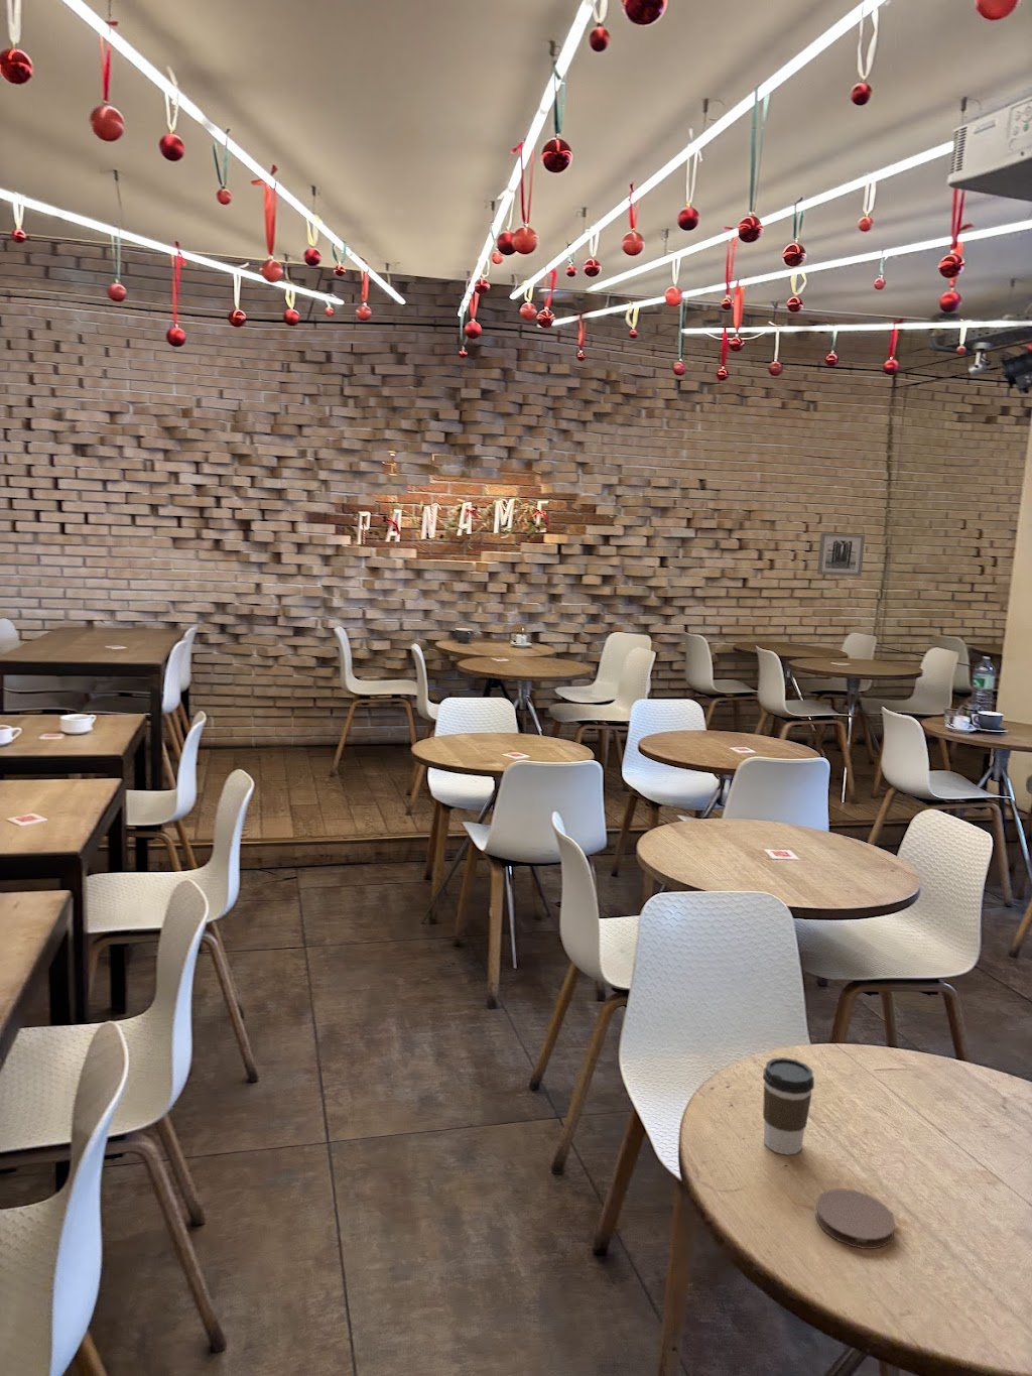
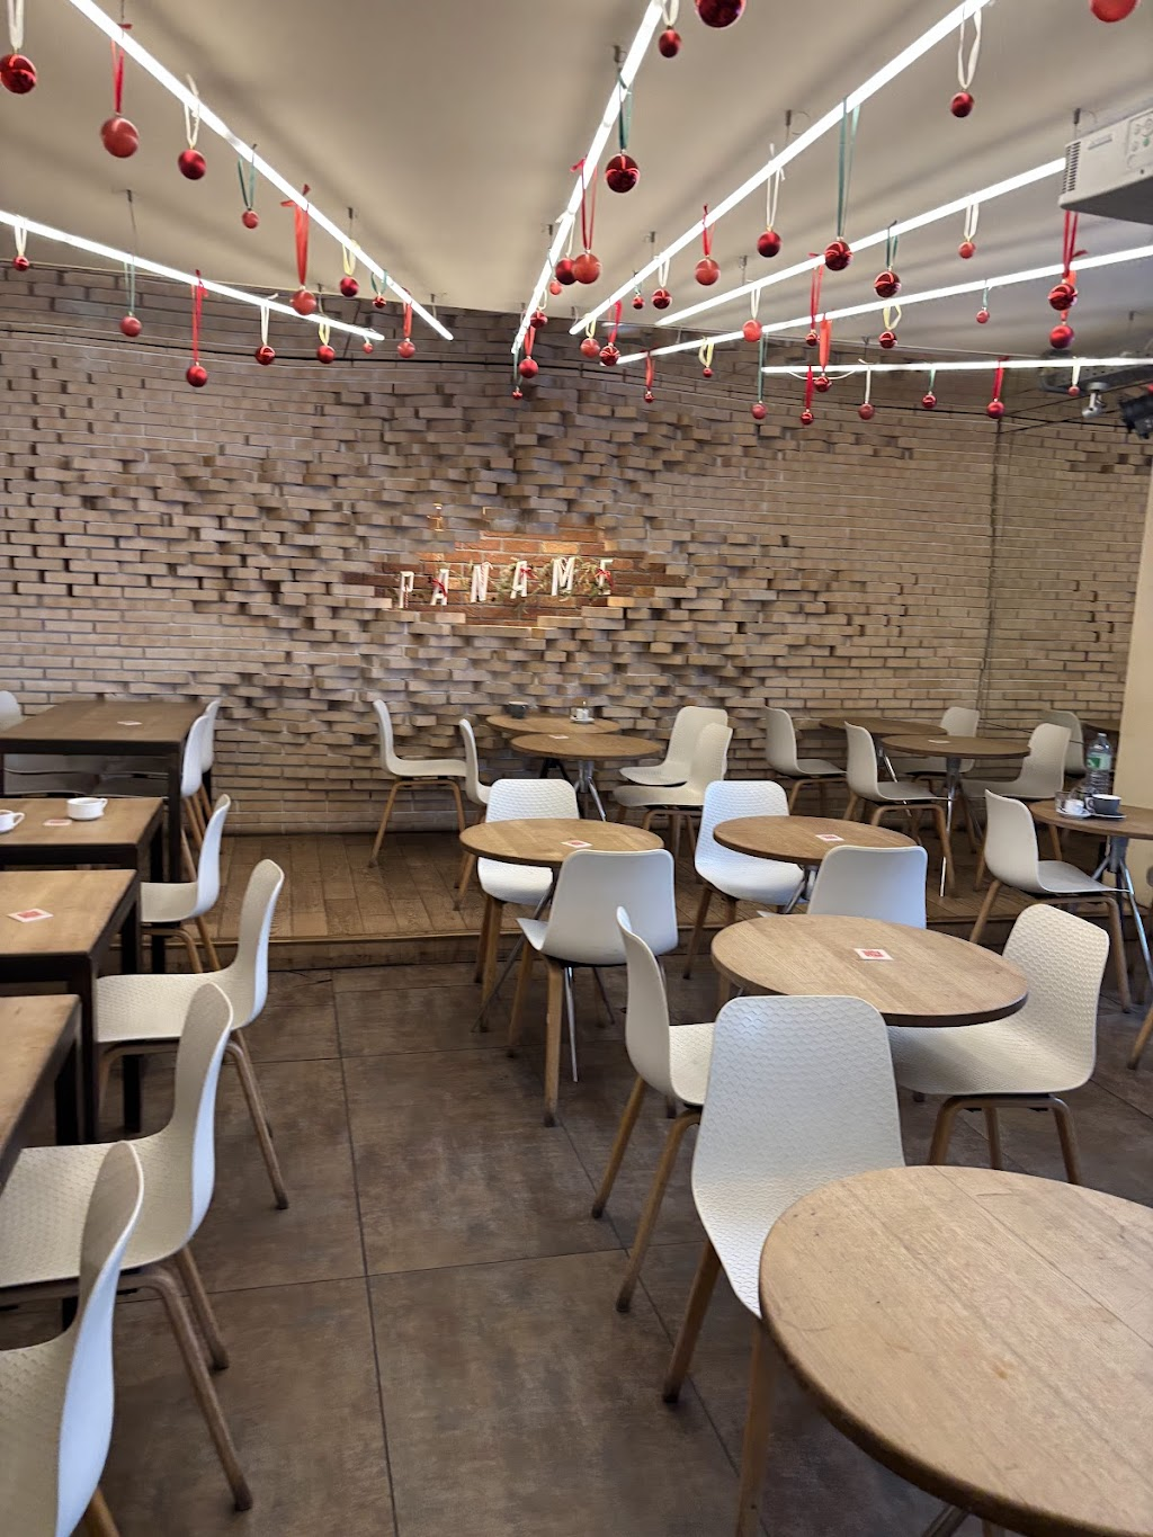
- coaster (854, 1217)
- wall art (840, 554)
- coffee cup (785, 1106)
